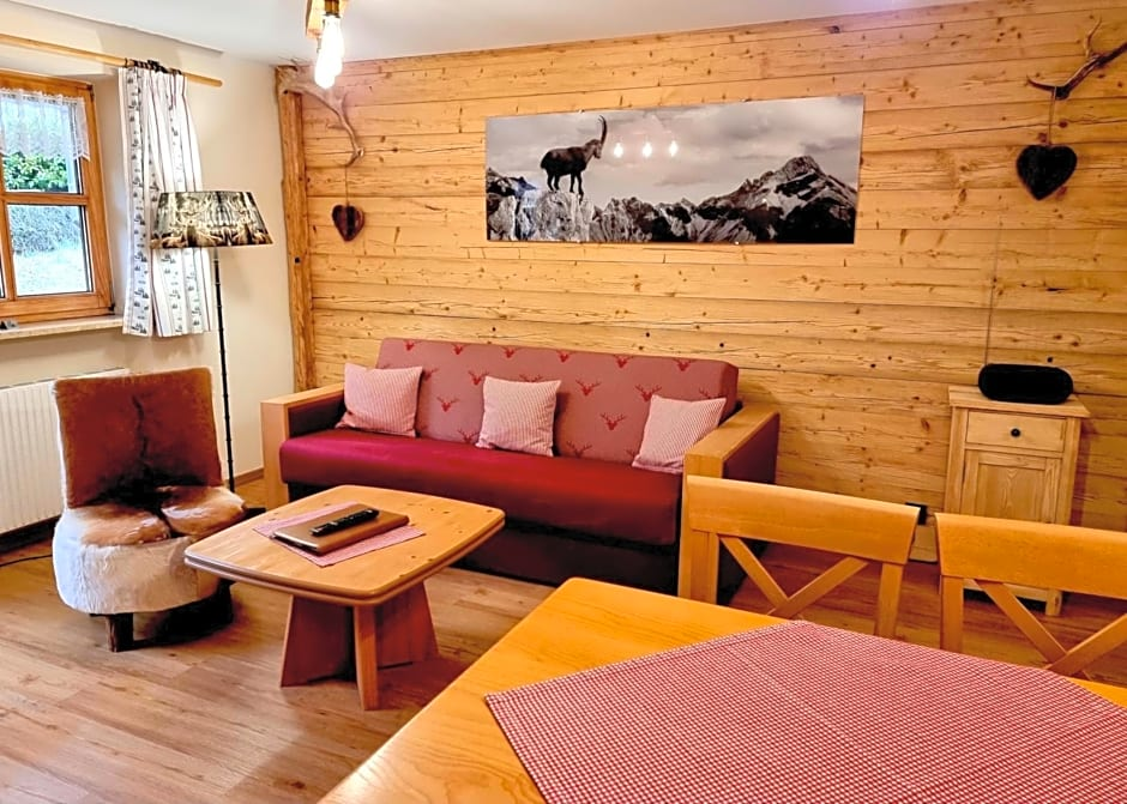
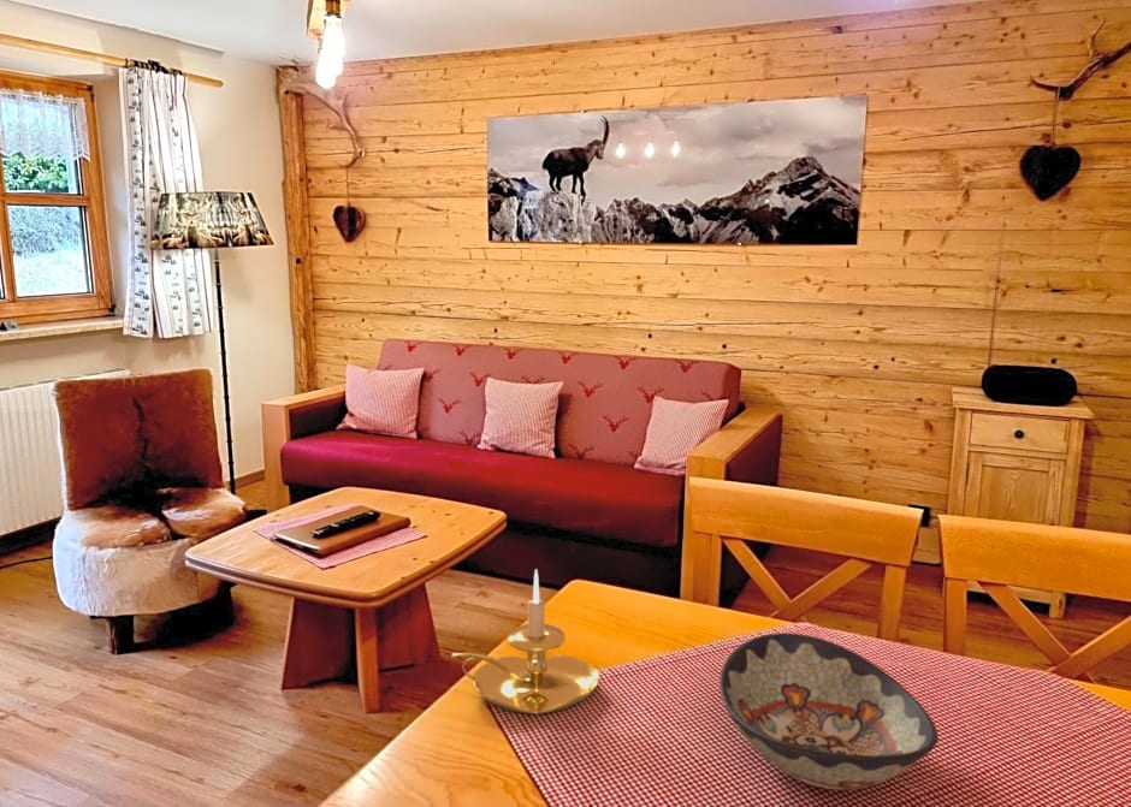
+ decorative bowl (821, 723)
+ candle holder (526, 630)
